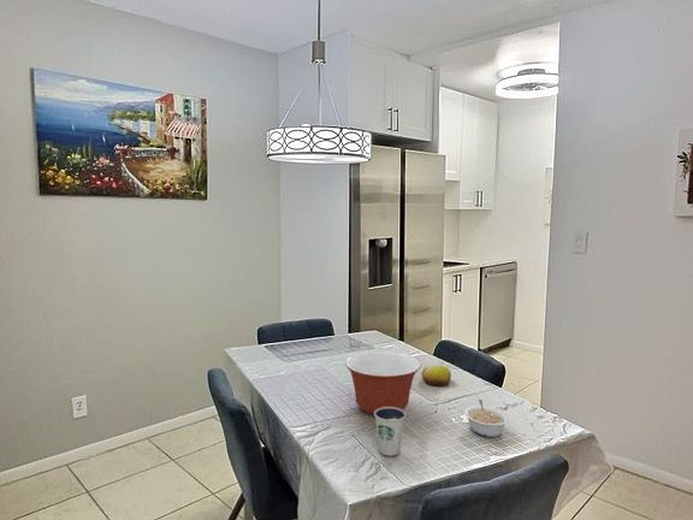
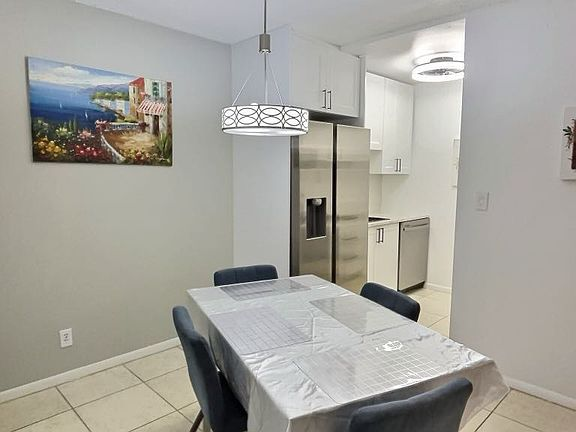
- dixie cup (389, 432)
- fruit (436, 372)
- mixing bowl (381, 385)
- legume (484, 420)
